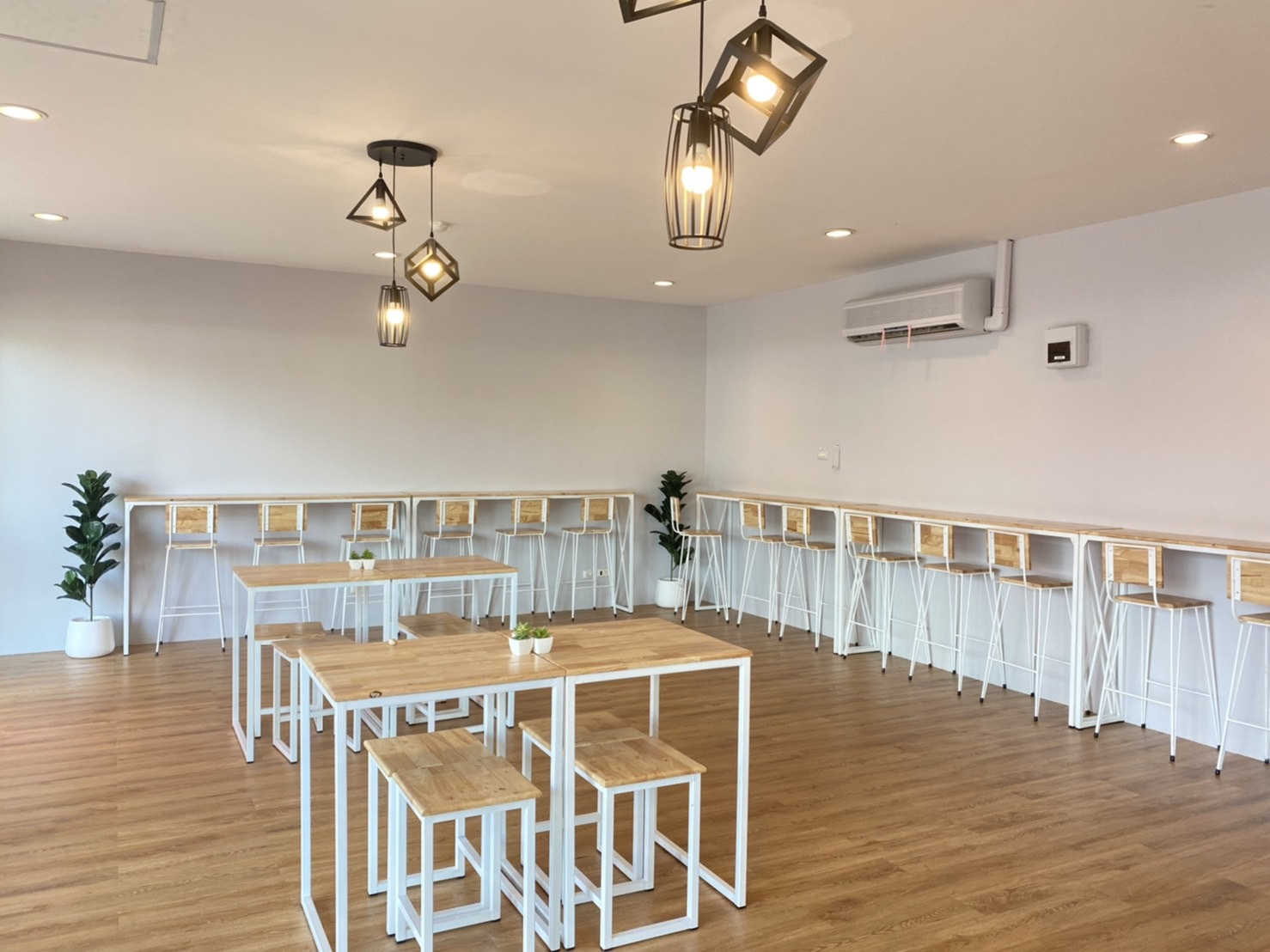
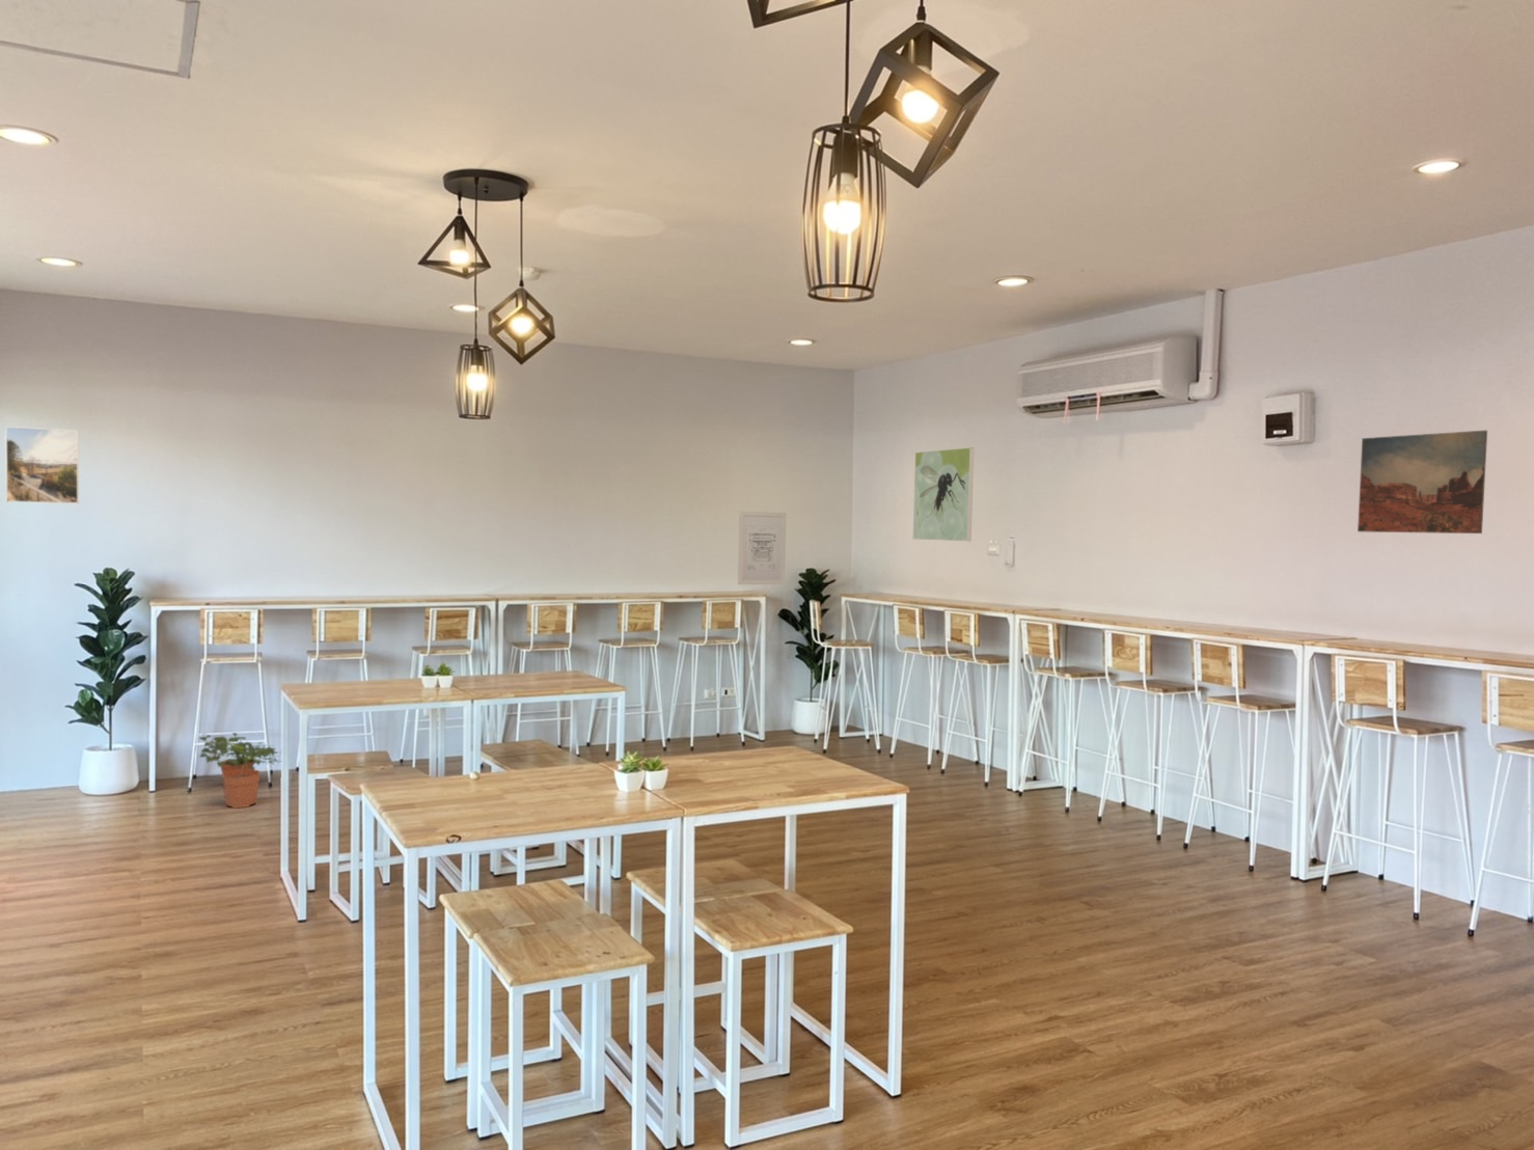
+ plant pot (240, 780)
+ wall art (1419, 483)
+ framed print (42, 465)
+ wall art (762, 548)
+ potted plant (243, 760)
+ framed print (941, 495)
